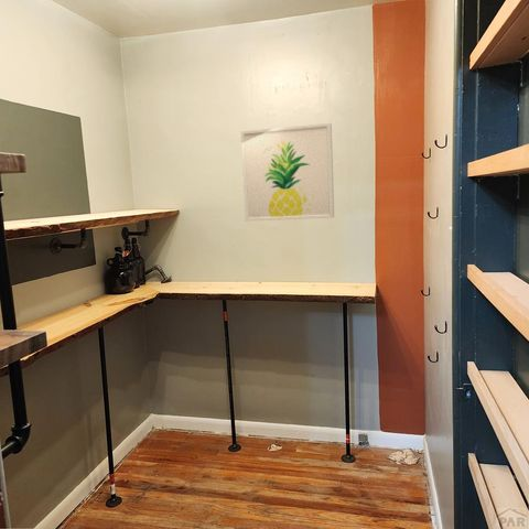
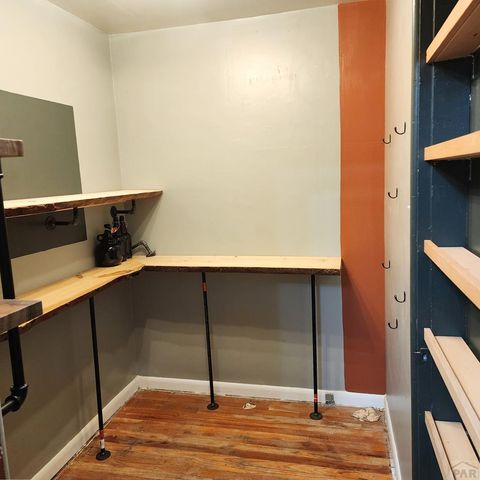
- wall art (287, 173)
